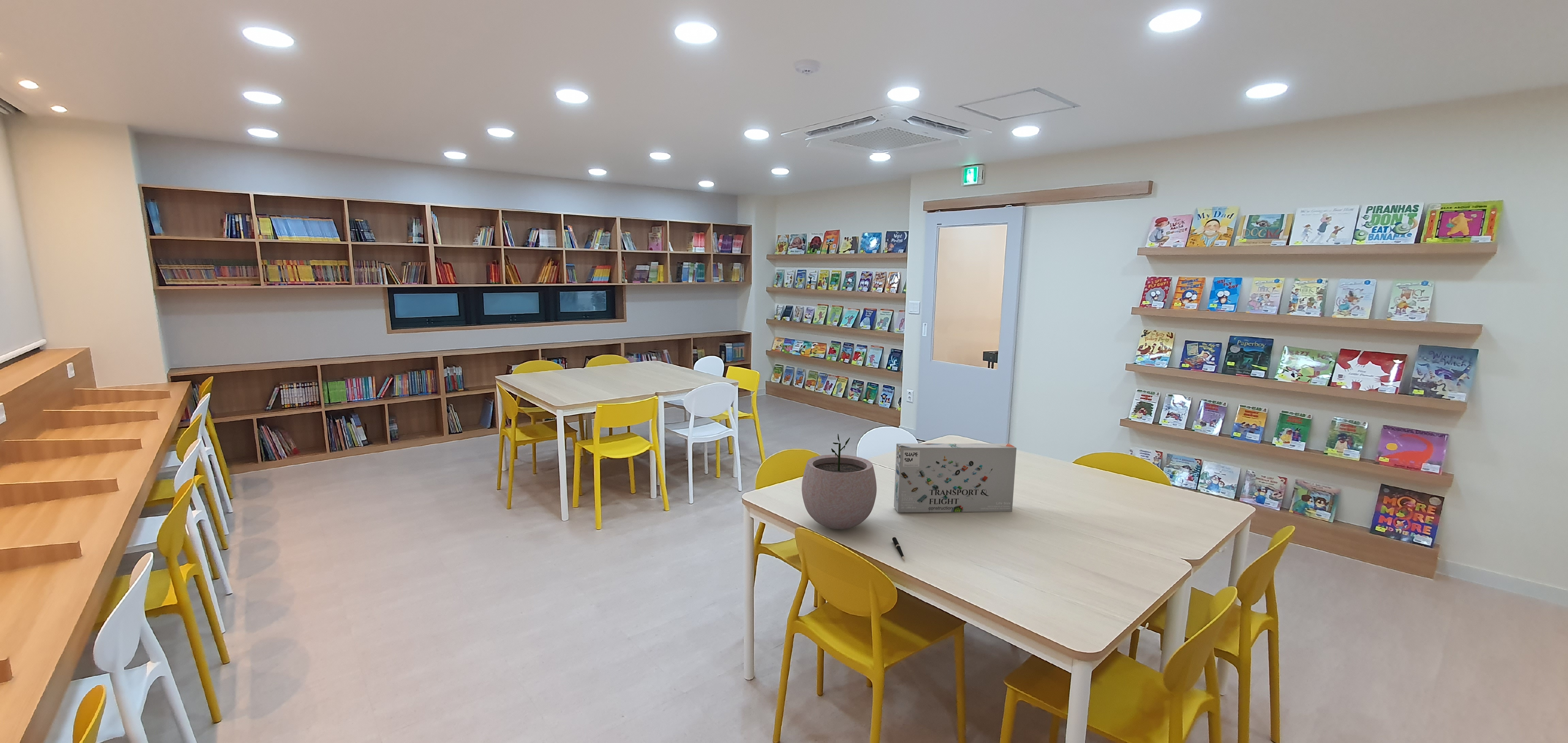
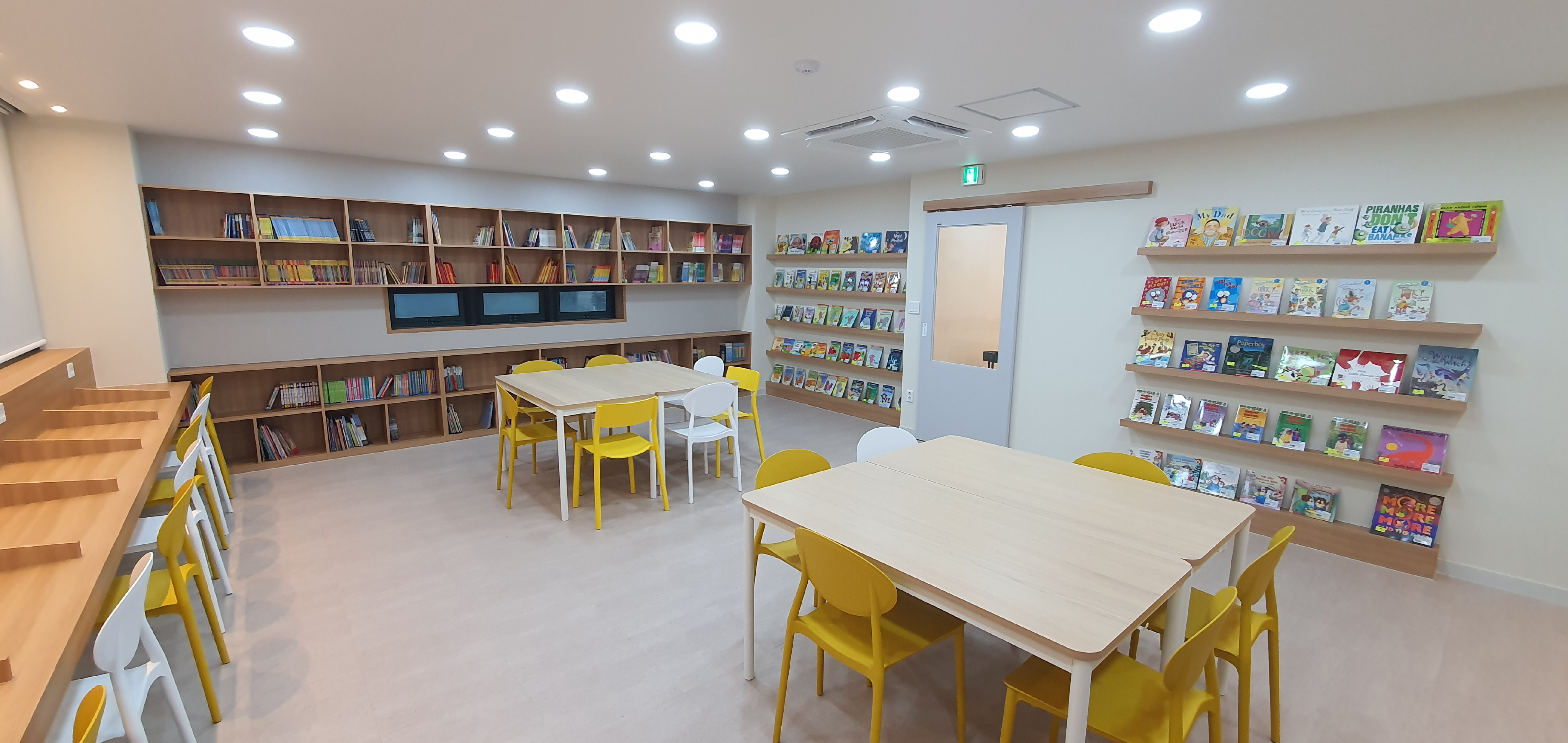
- toy set box (954, 477)
- plant pot (839, 480)
- pen (899, 549)
